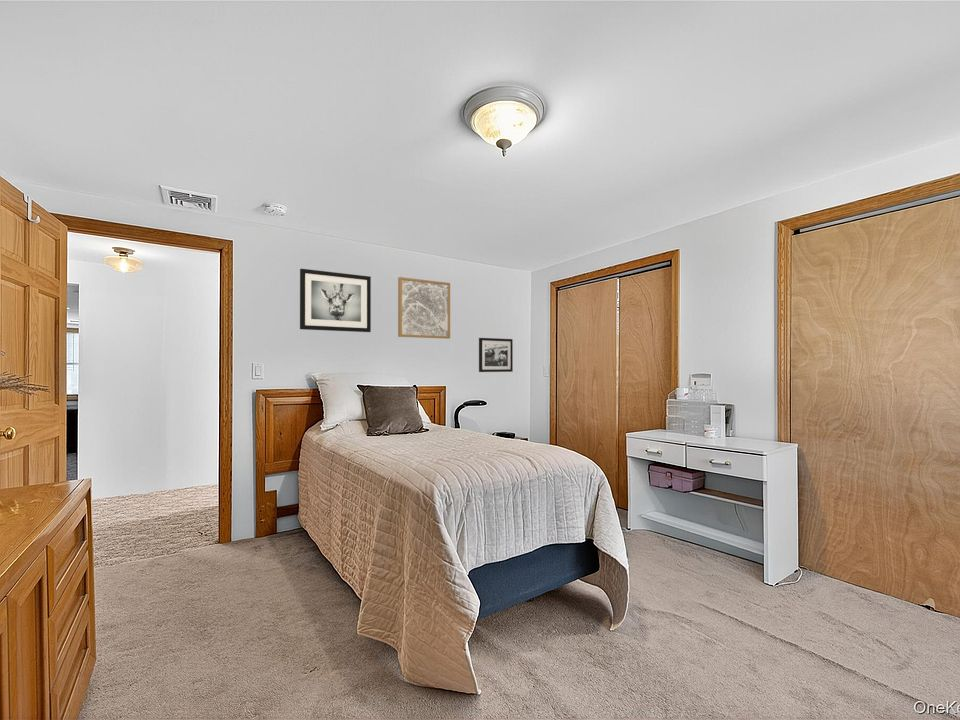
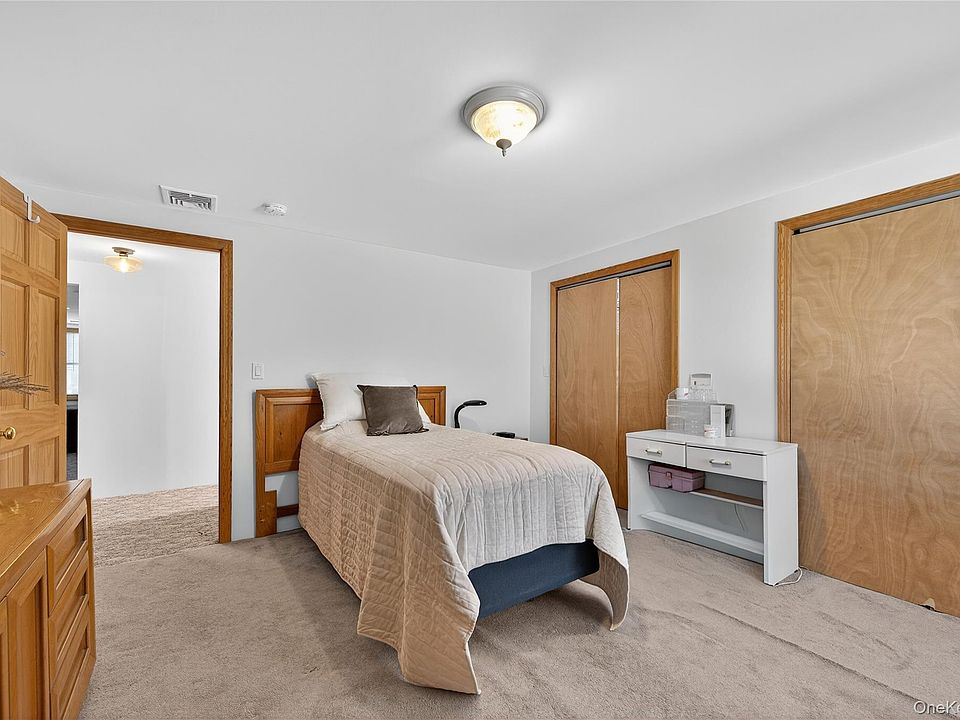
- wall art (336, 301)
- picture frame (496, 355)
- wall art (425, 308)
